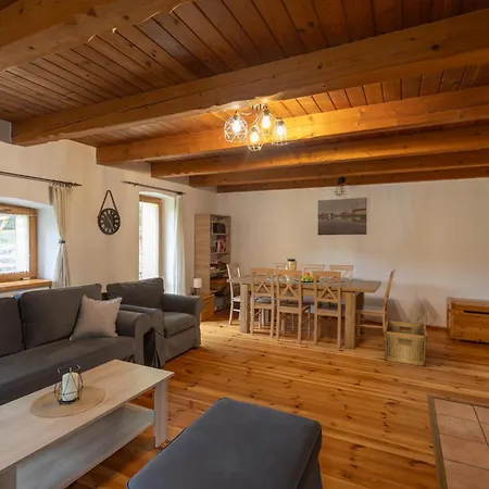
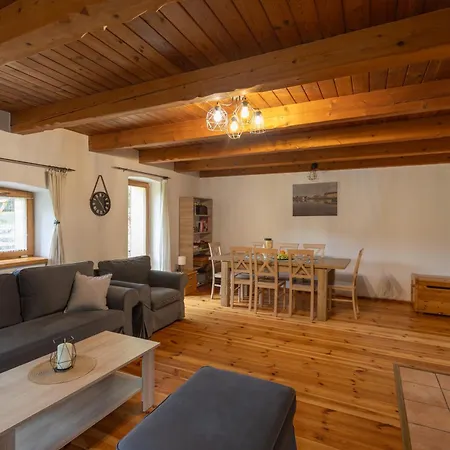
- hamper (404, 341)
